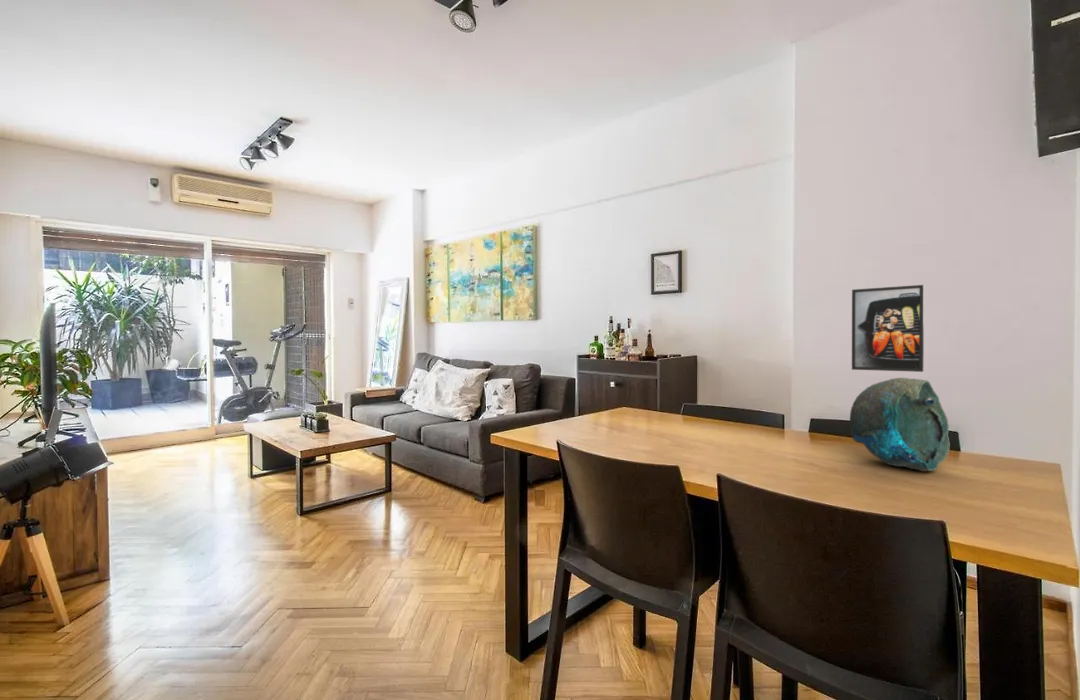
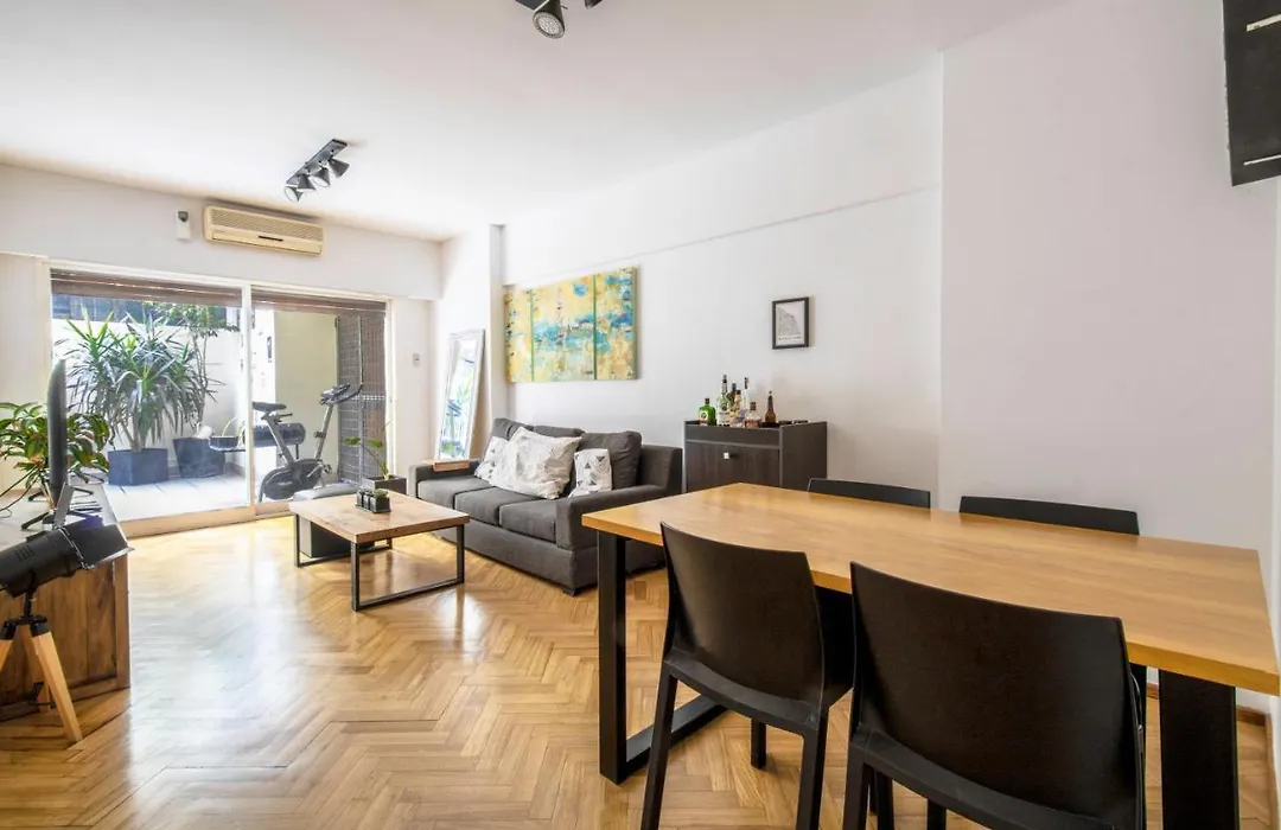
- decorative bowl (902, 420)
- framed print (886, 329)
